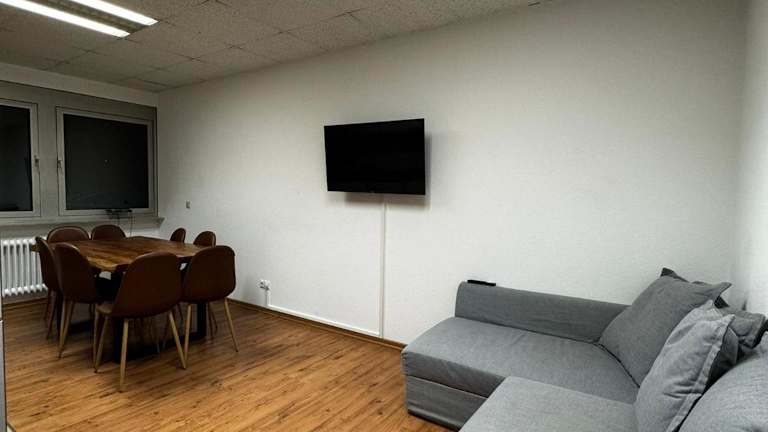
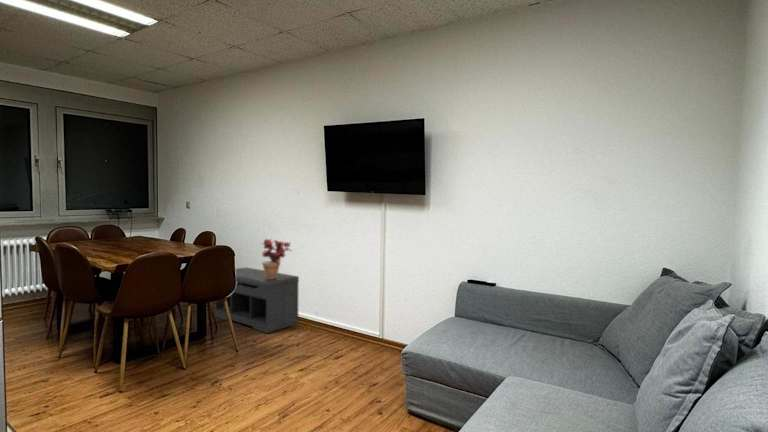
+ potted plant (274, 258)
+ bench (255, 297)
